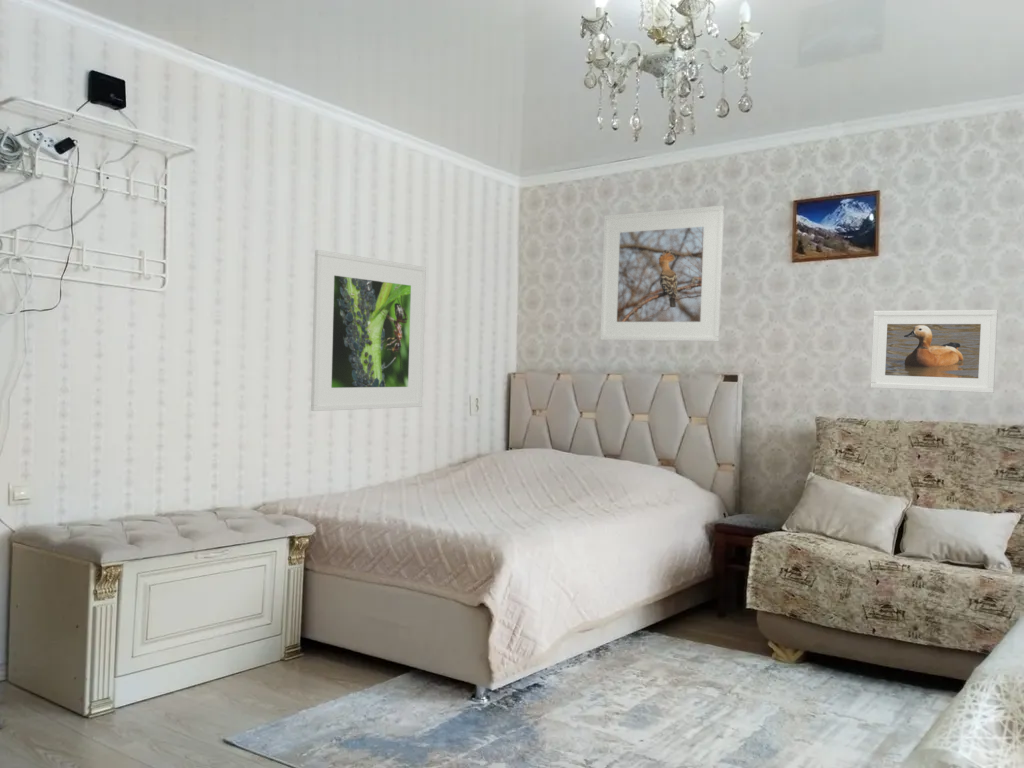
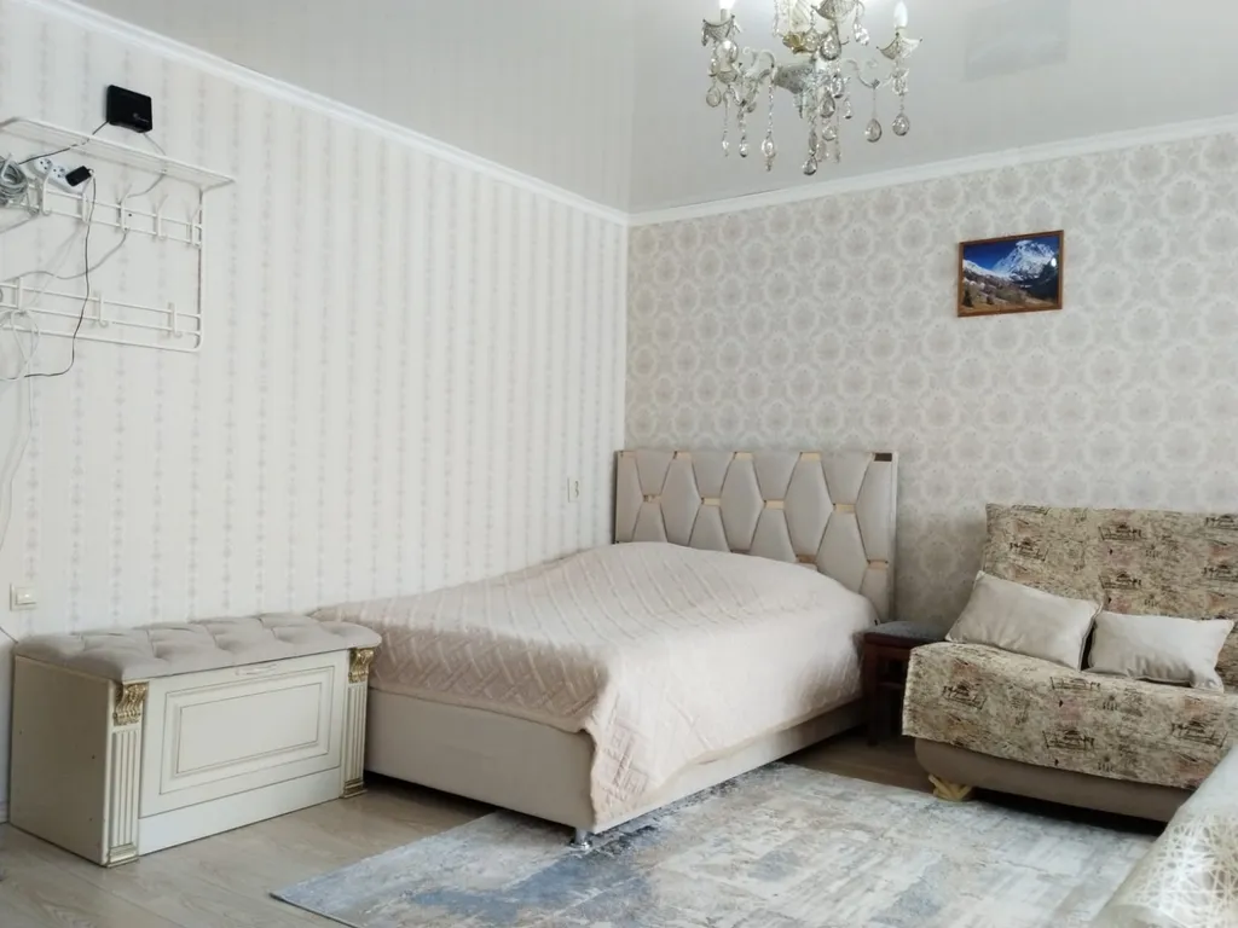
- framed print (659, 275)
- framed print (372, 334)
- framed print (931, 350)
